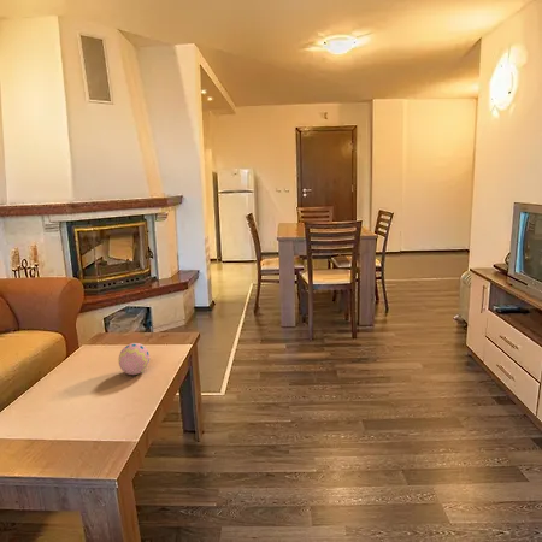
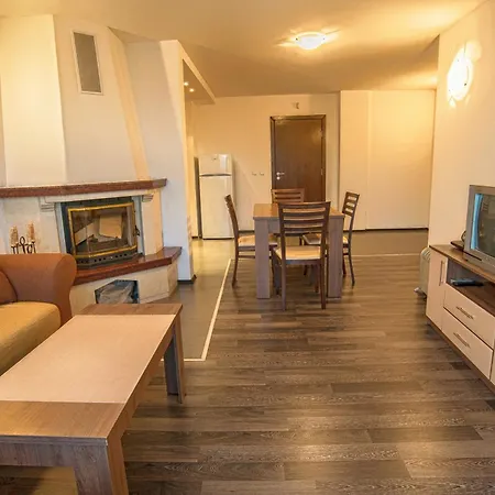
- decorative egg (134, 359)
